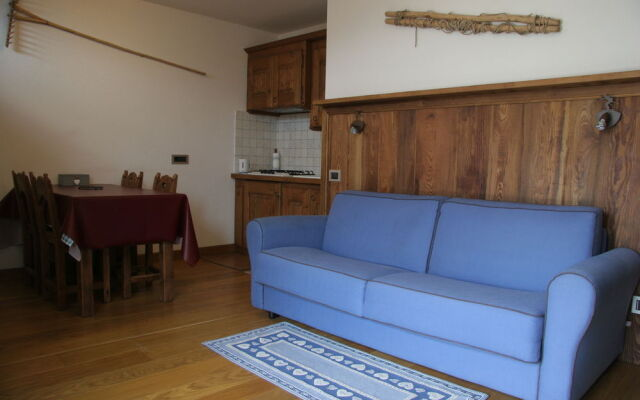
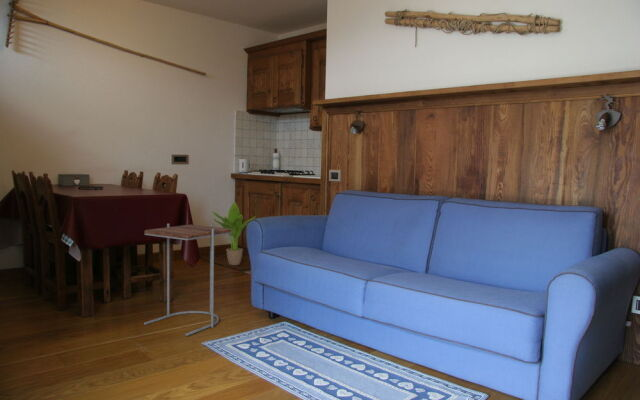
+ side table (169, 274)
+ potted plant (229, 234)
